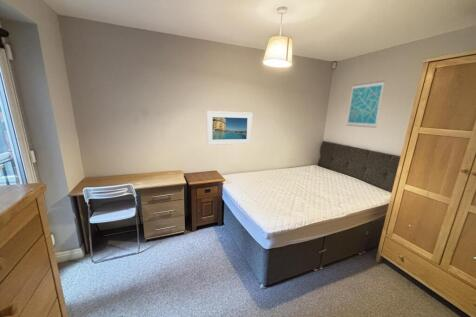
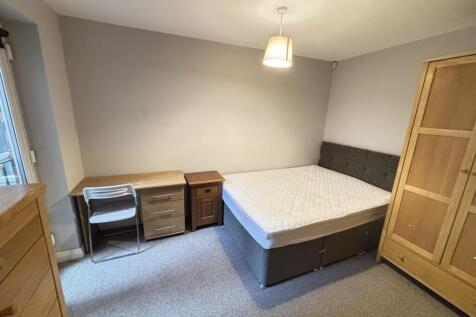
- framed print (230, 128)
- wall art (363, 105)
